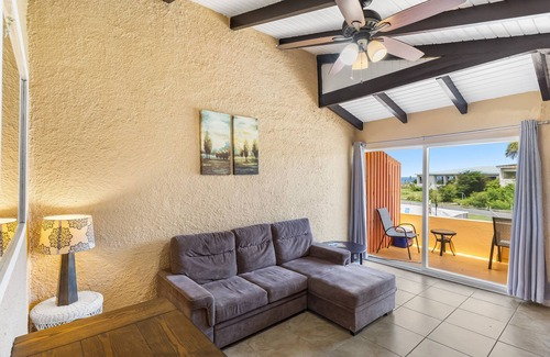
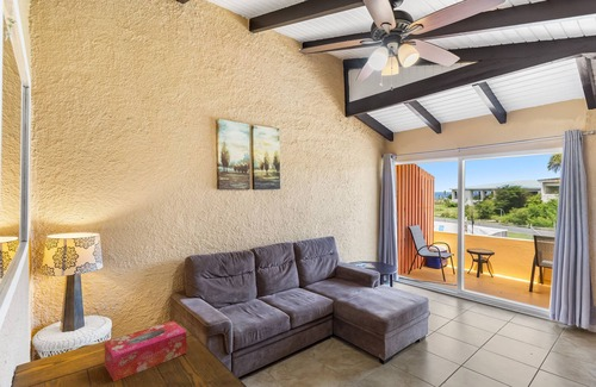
+ tissue box (147, 348)
